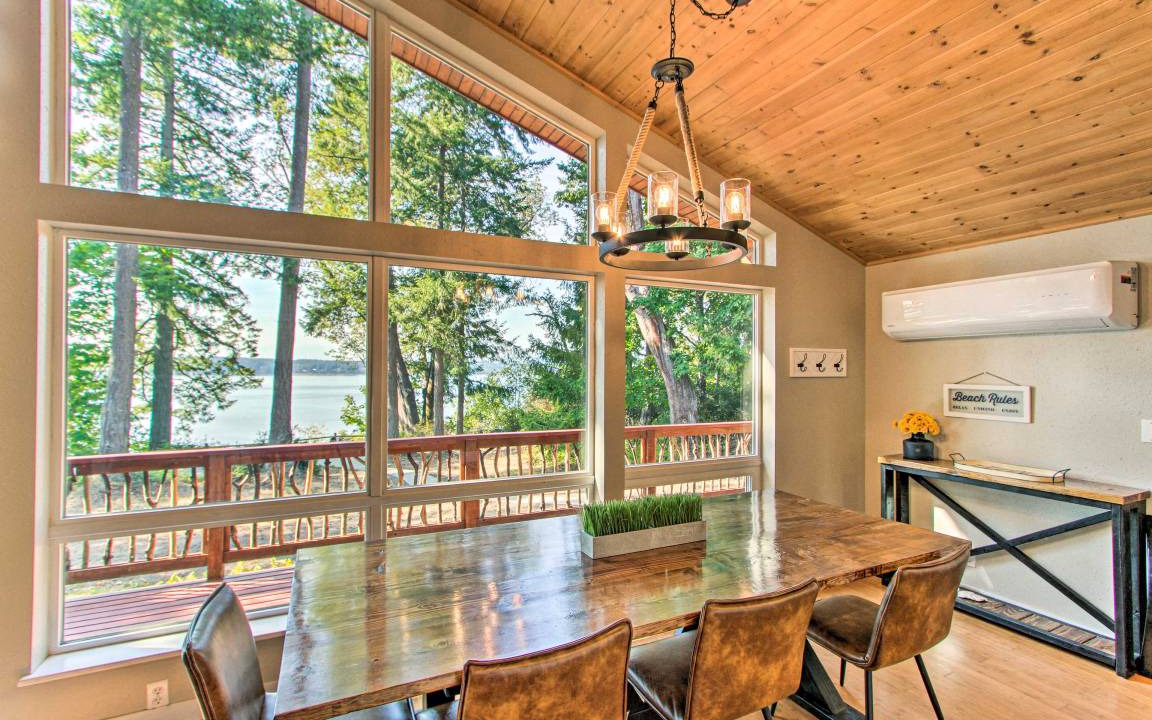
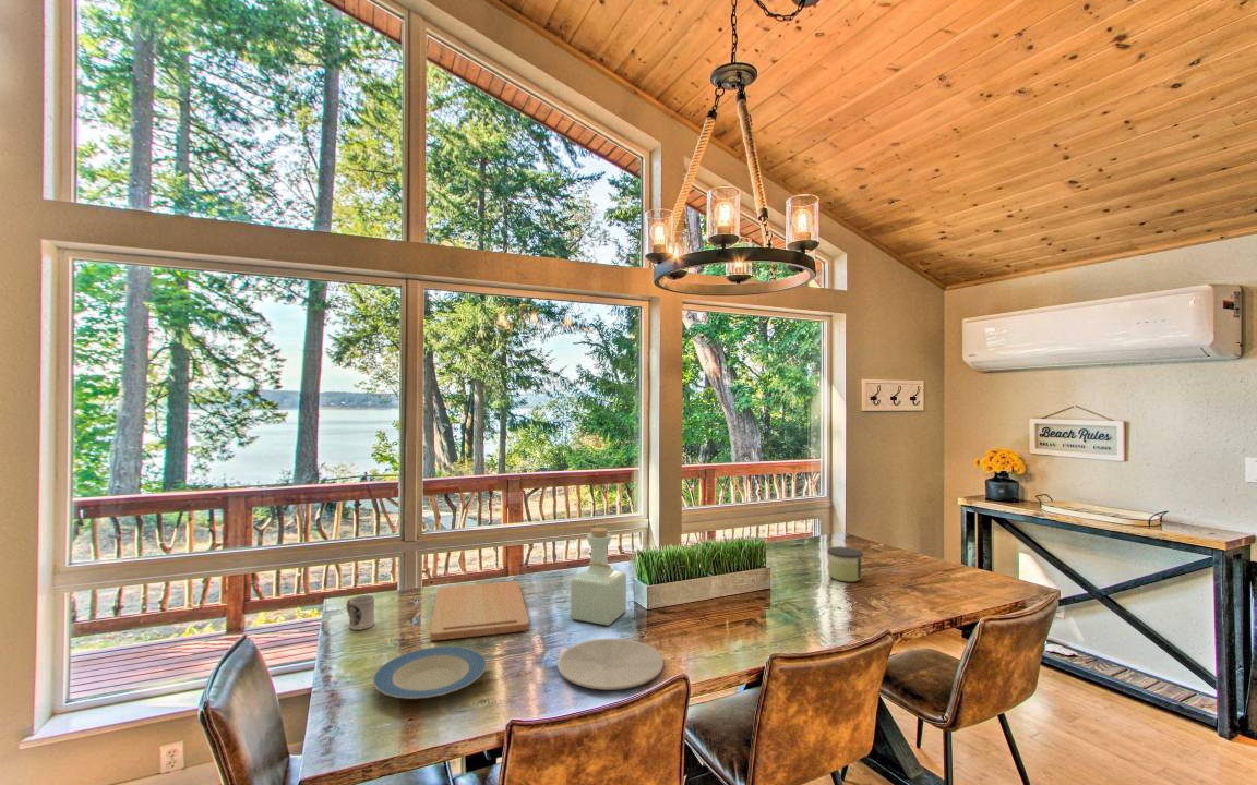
+ candle (845, 564)
+ plate (610, 663)
+ cutting board (479, 606)
+ plate (431, 676)
+ bottle (600, 570)
+ cup (358, 611)
